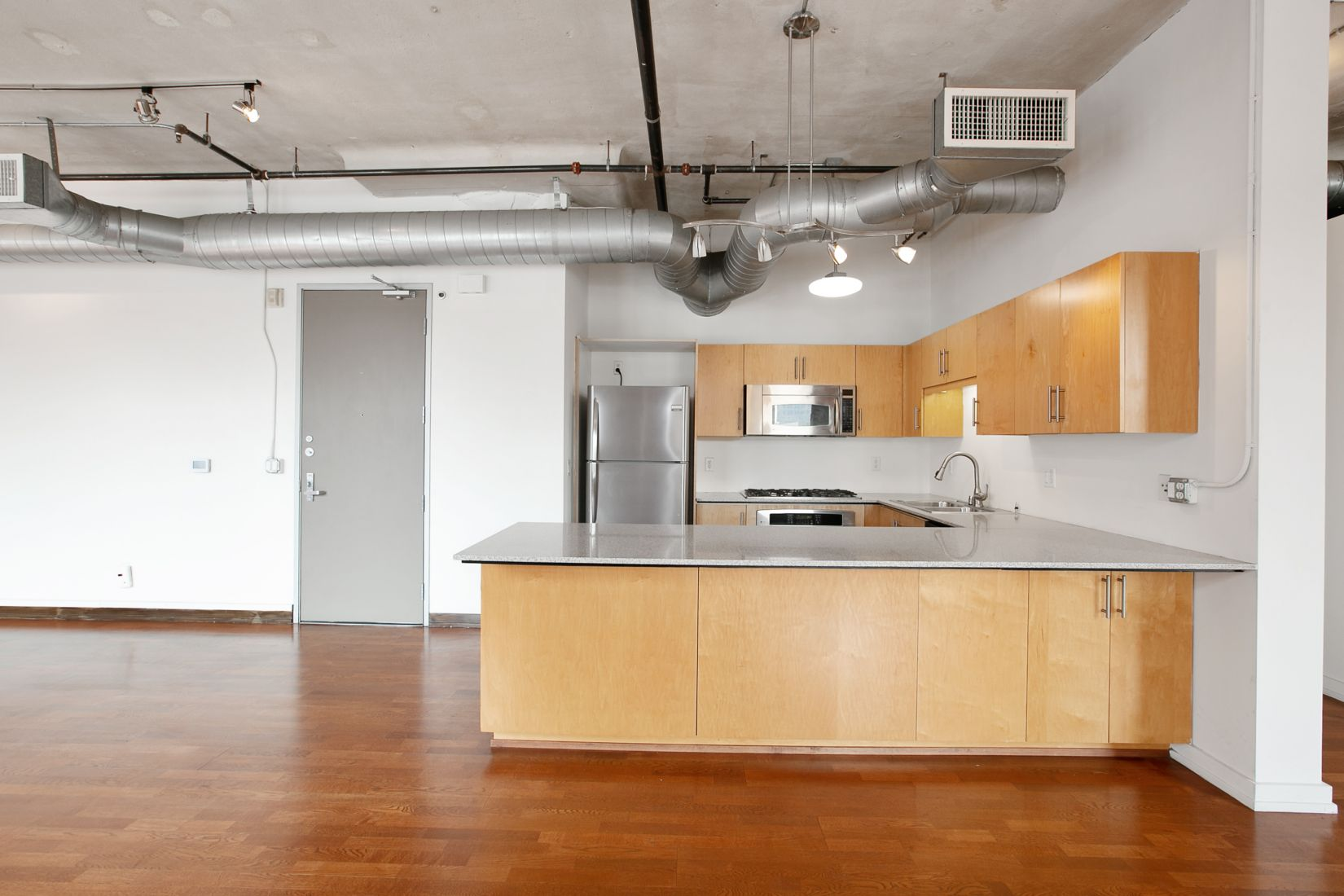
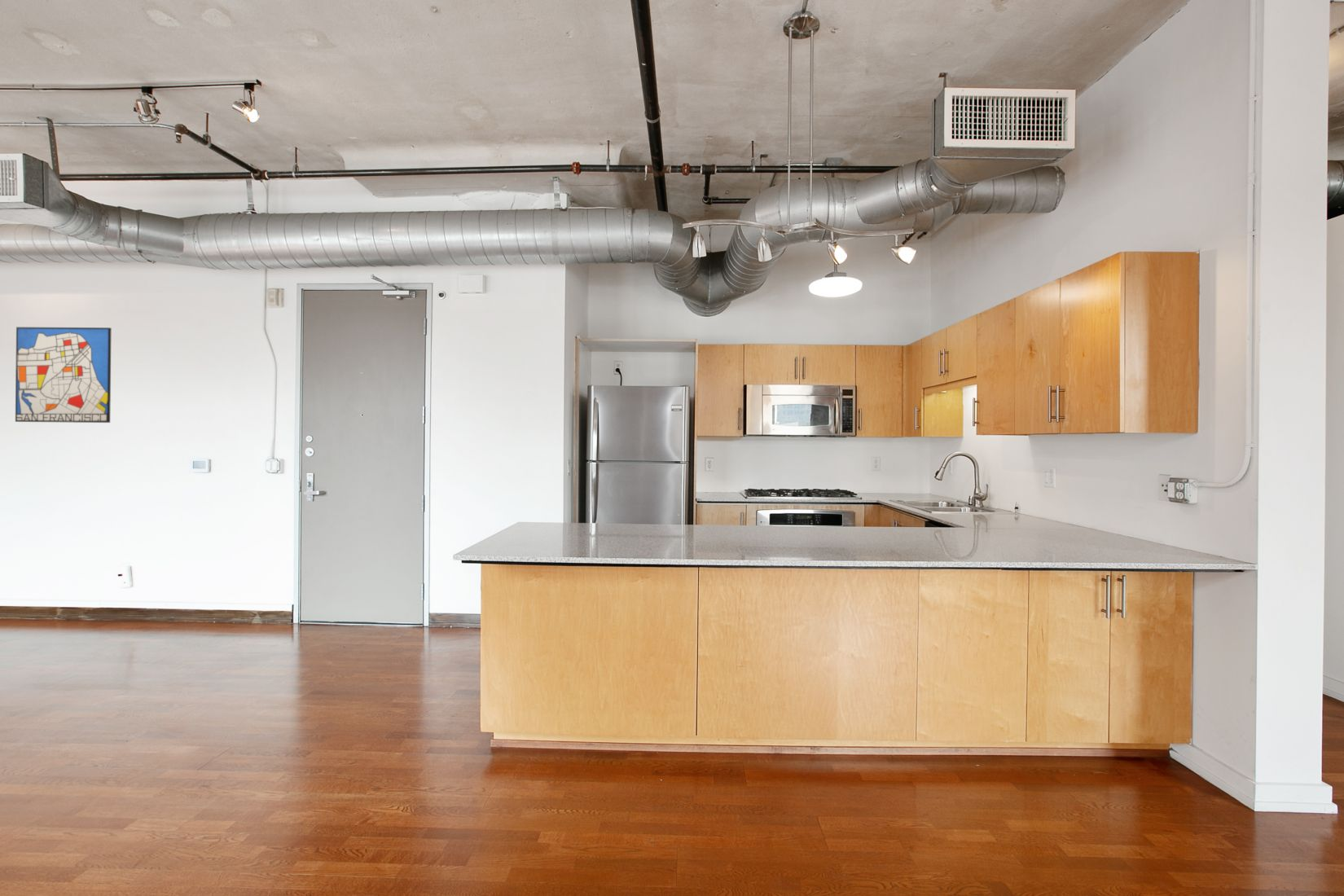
+ wall art (63, 375)
